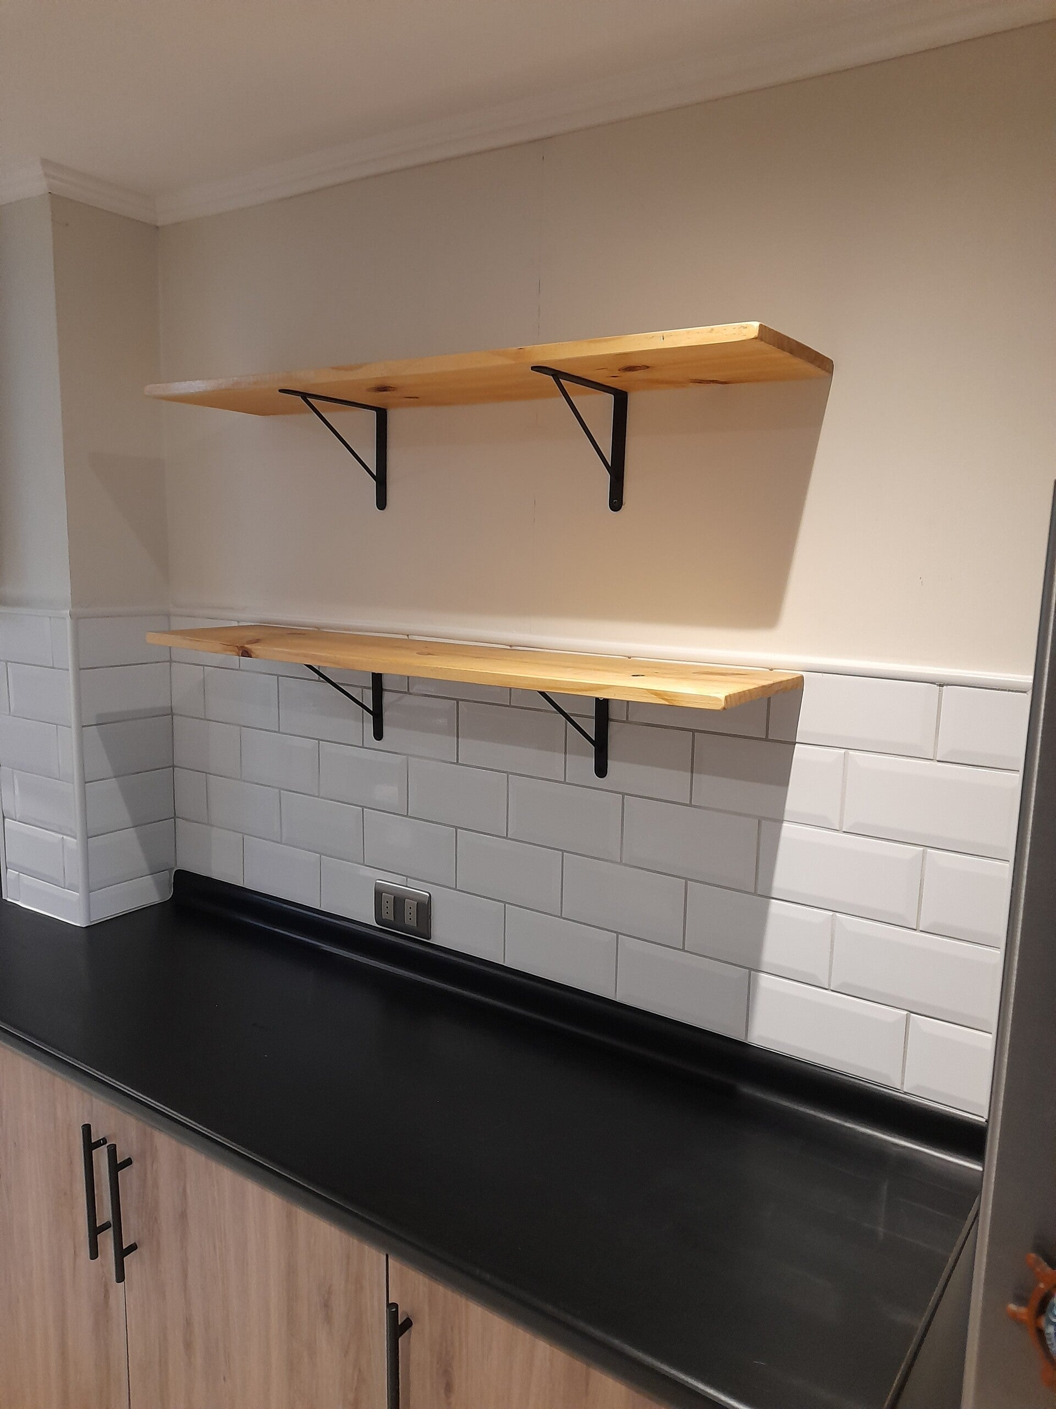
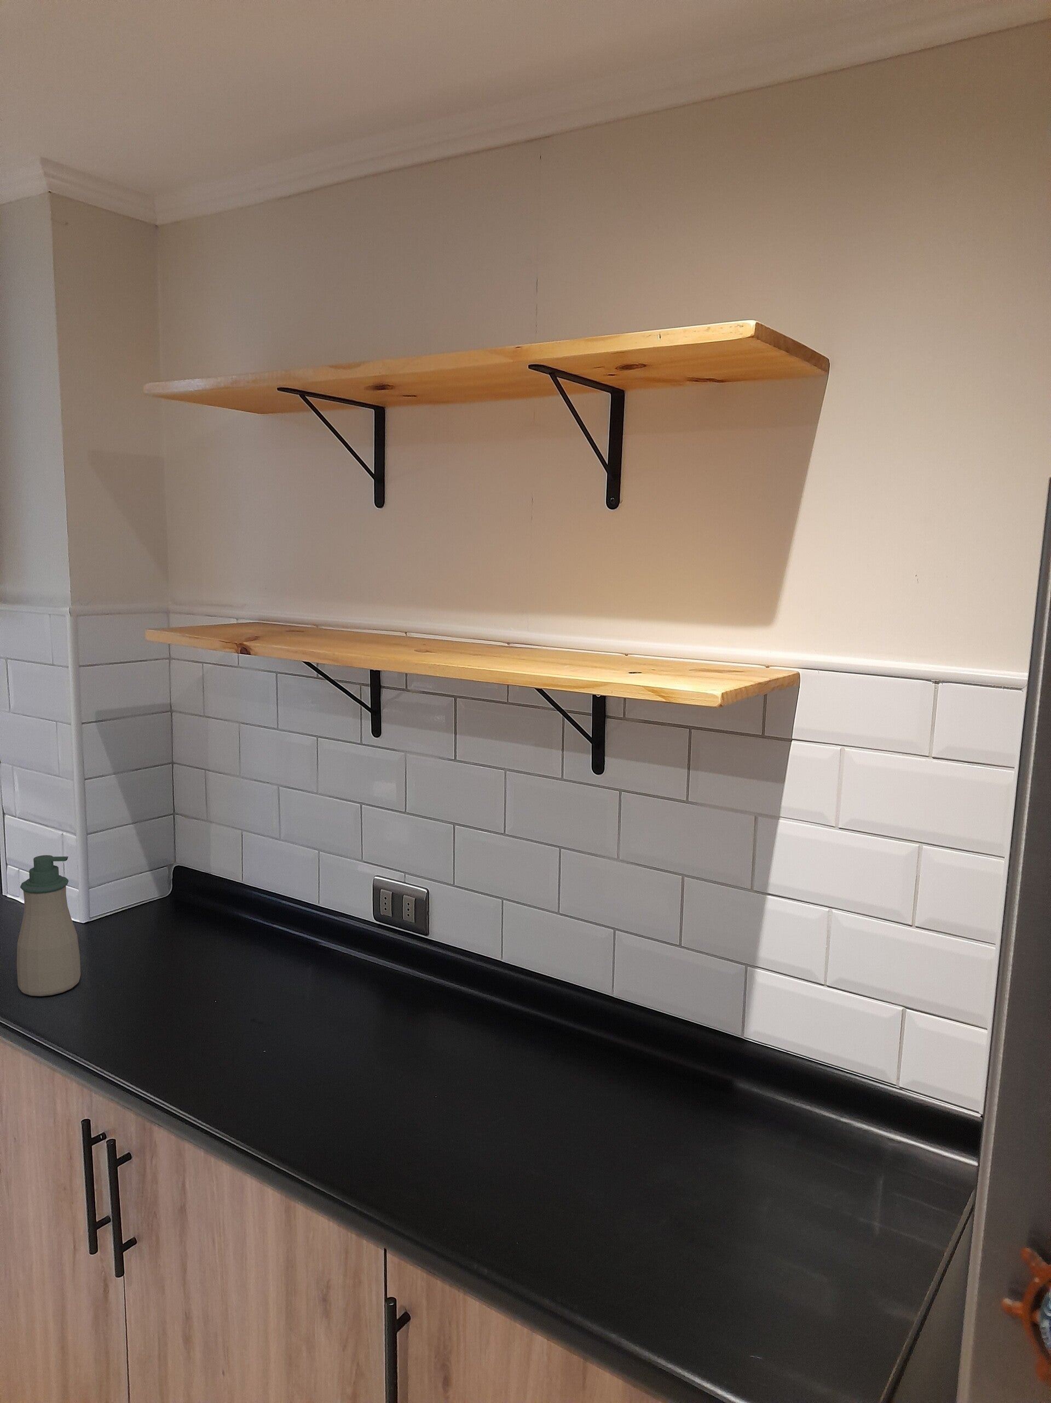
+ soap bottle (46, 922)
